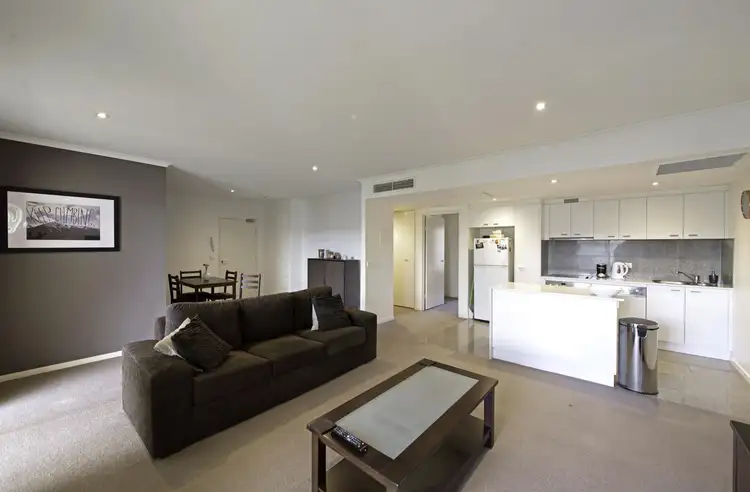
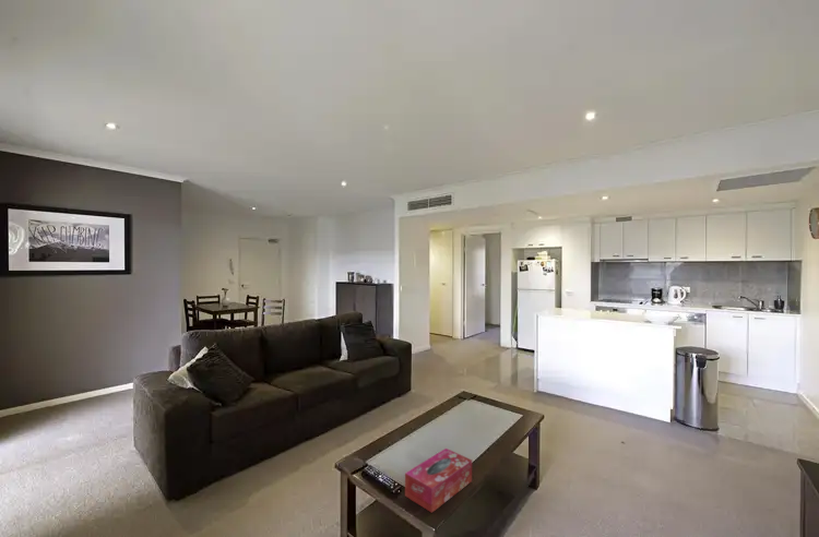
+ tissue box (439, 477)
